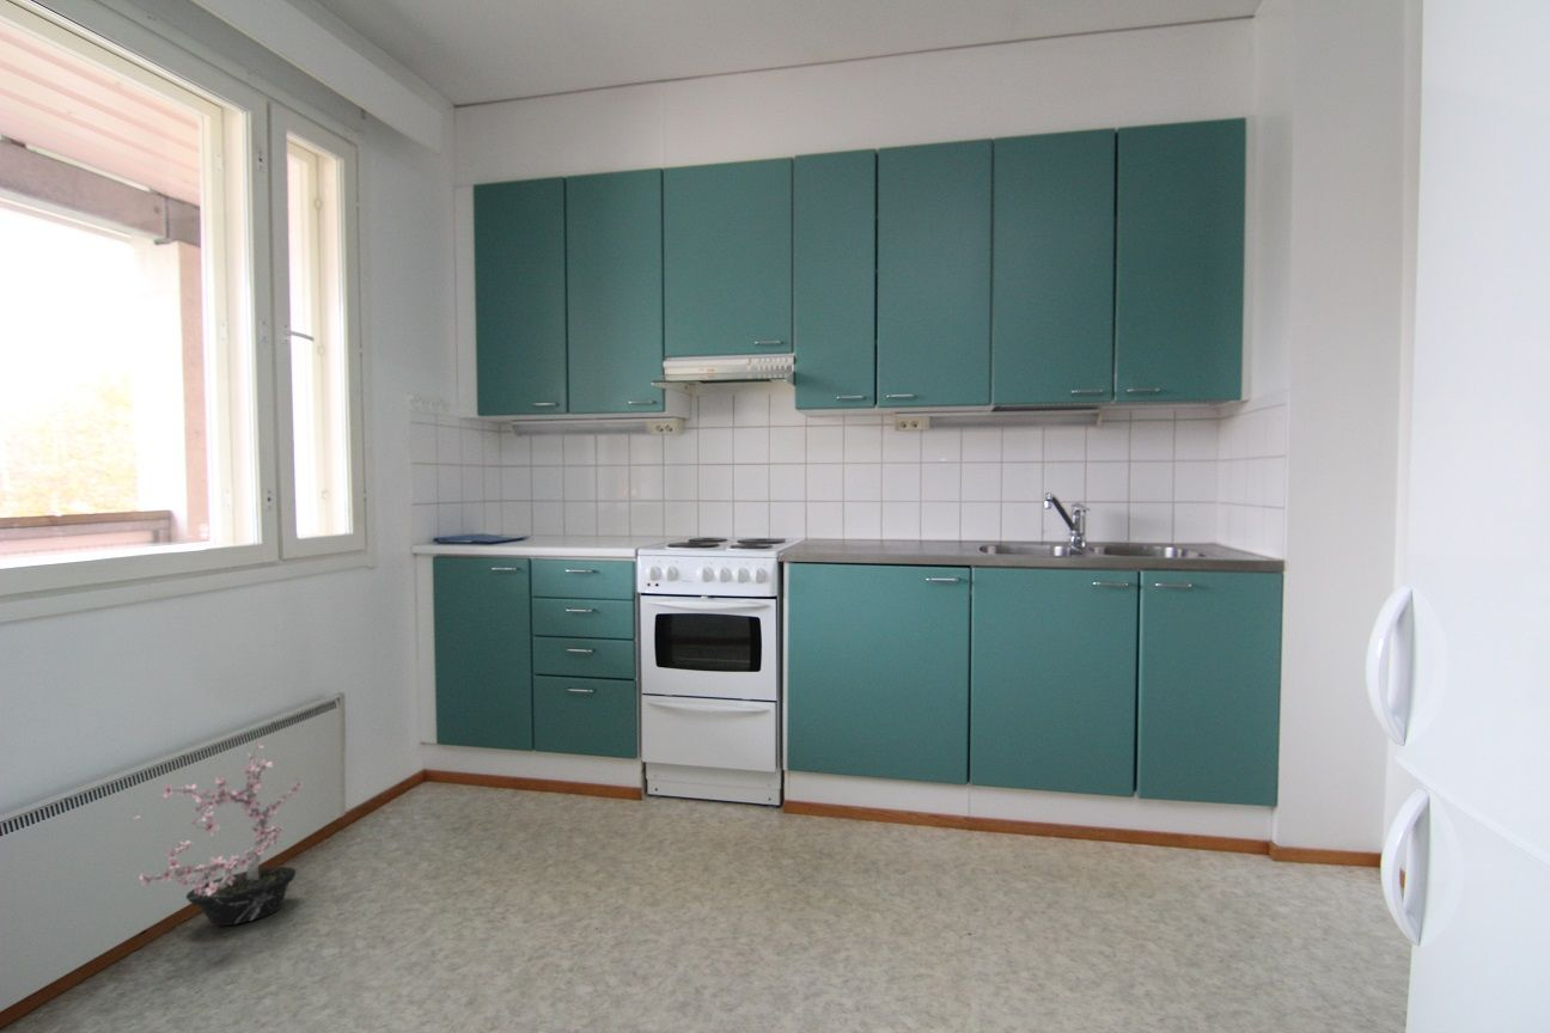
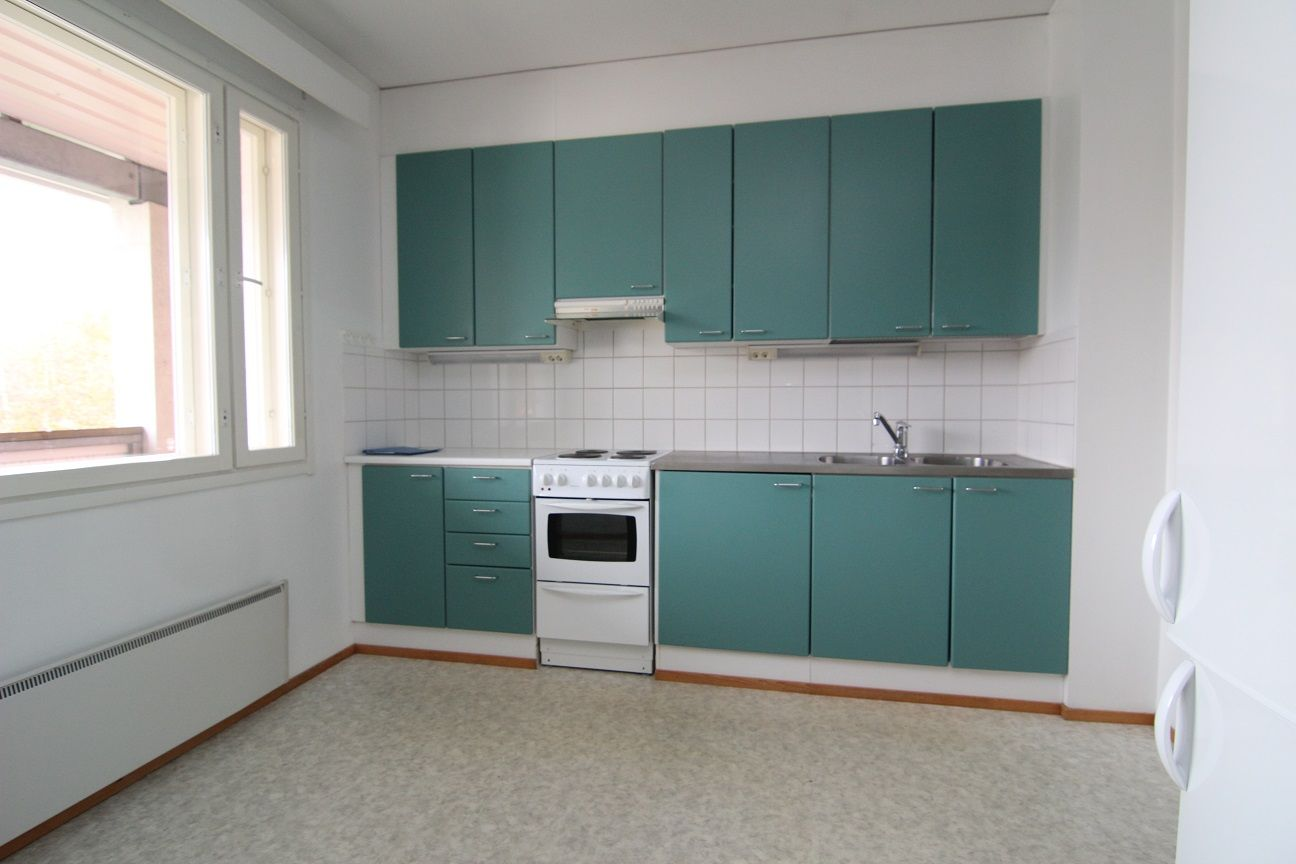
- potted plant (219, 856)
